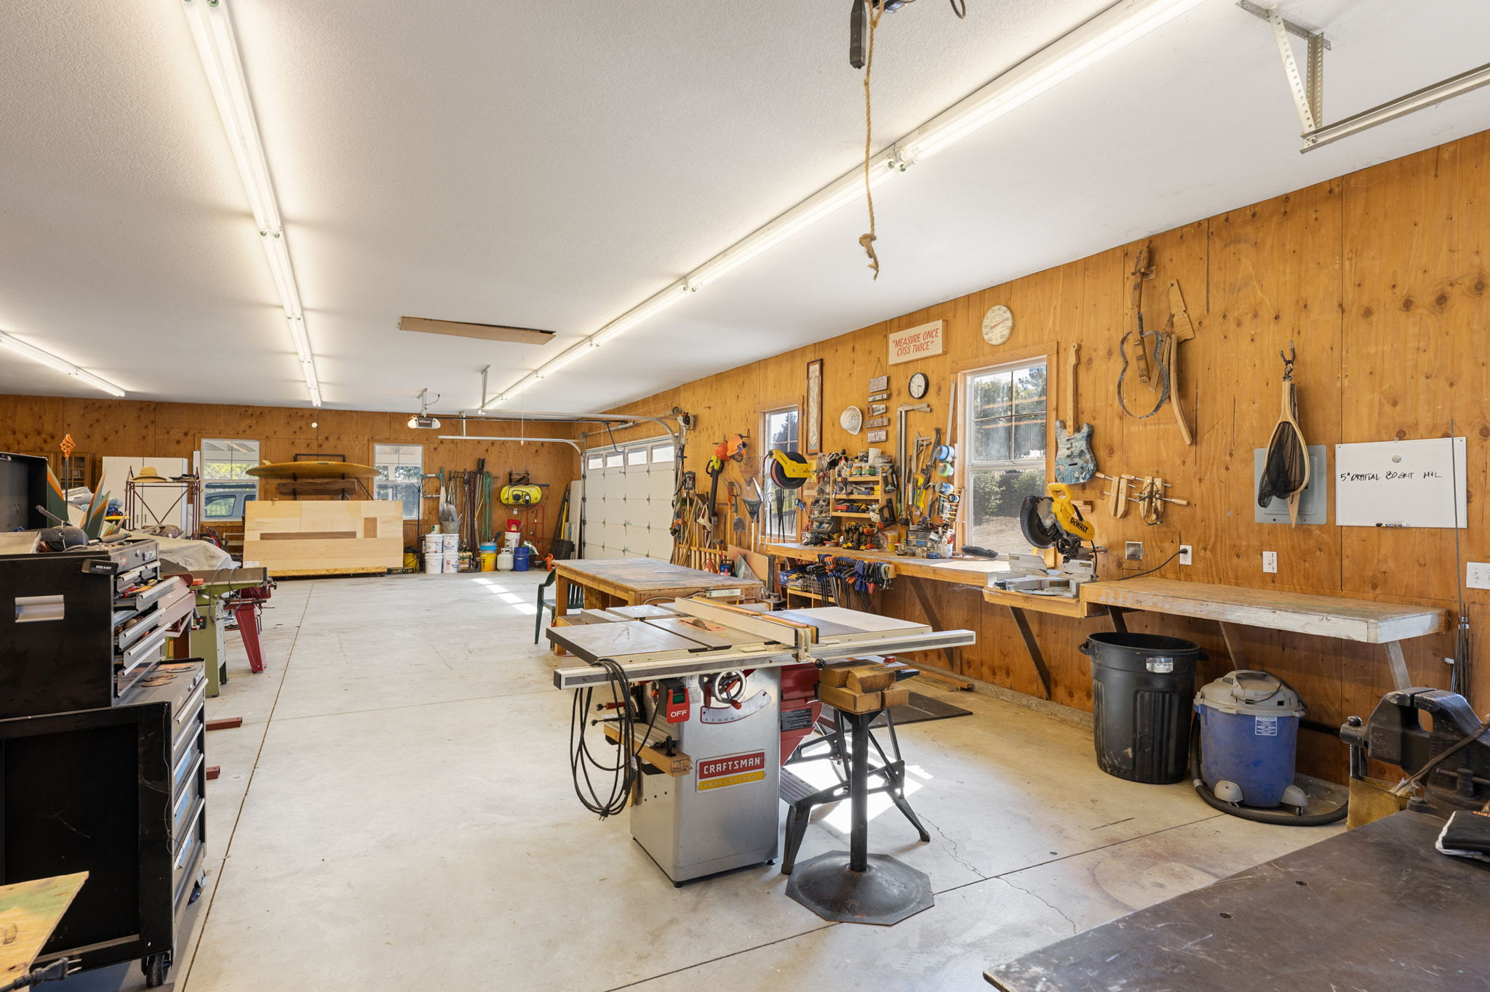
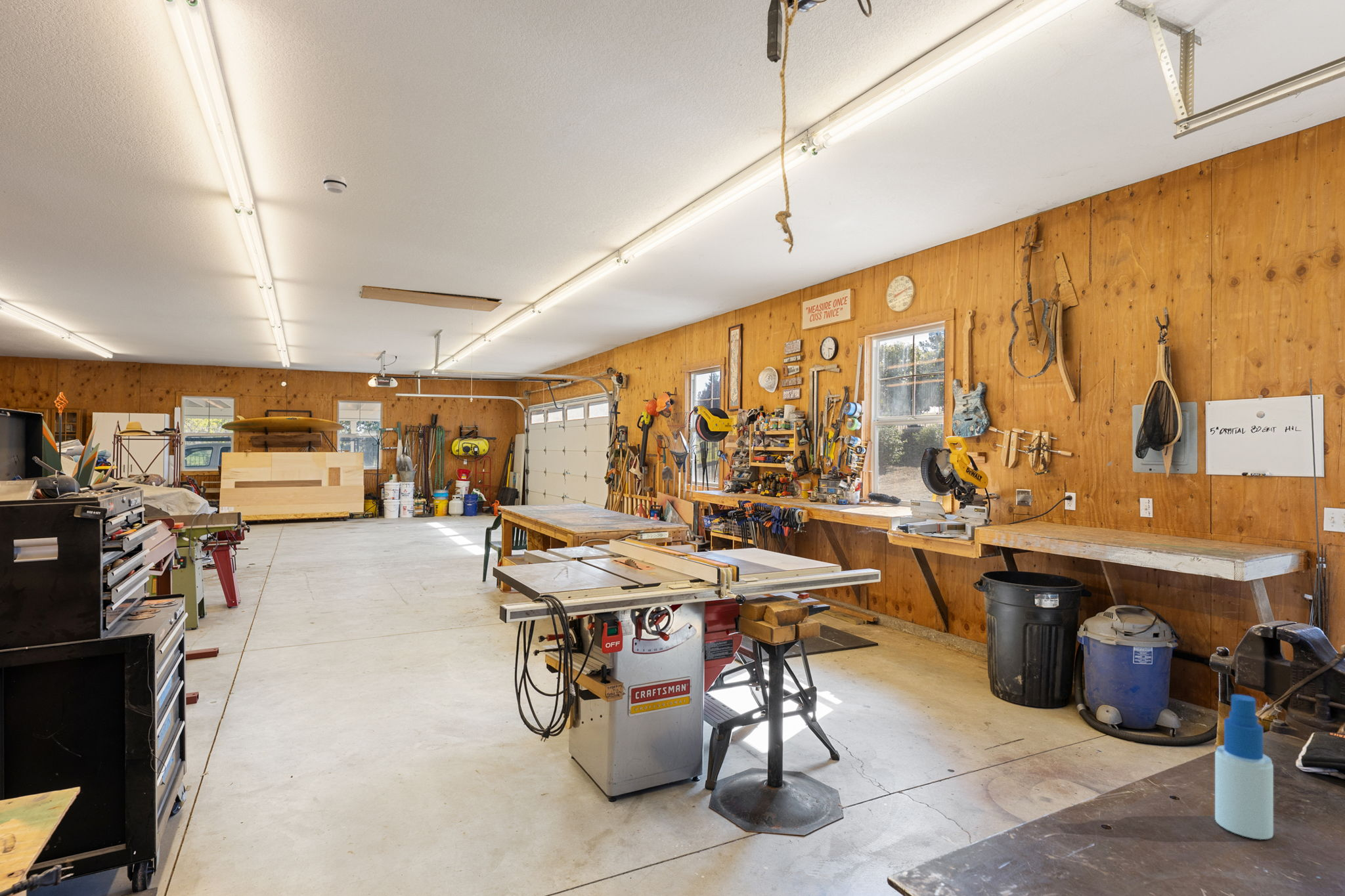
+ spray bottle (1243, 761)
+ smoke detector (335, 184)
